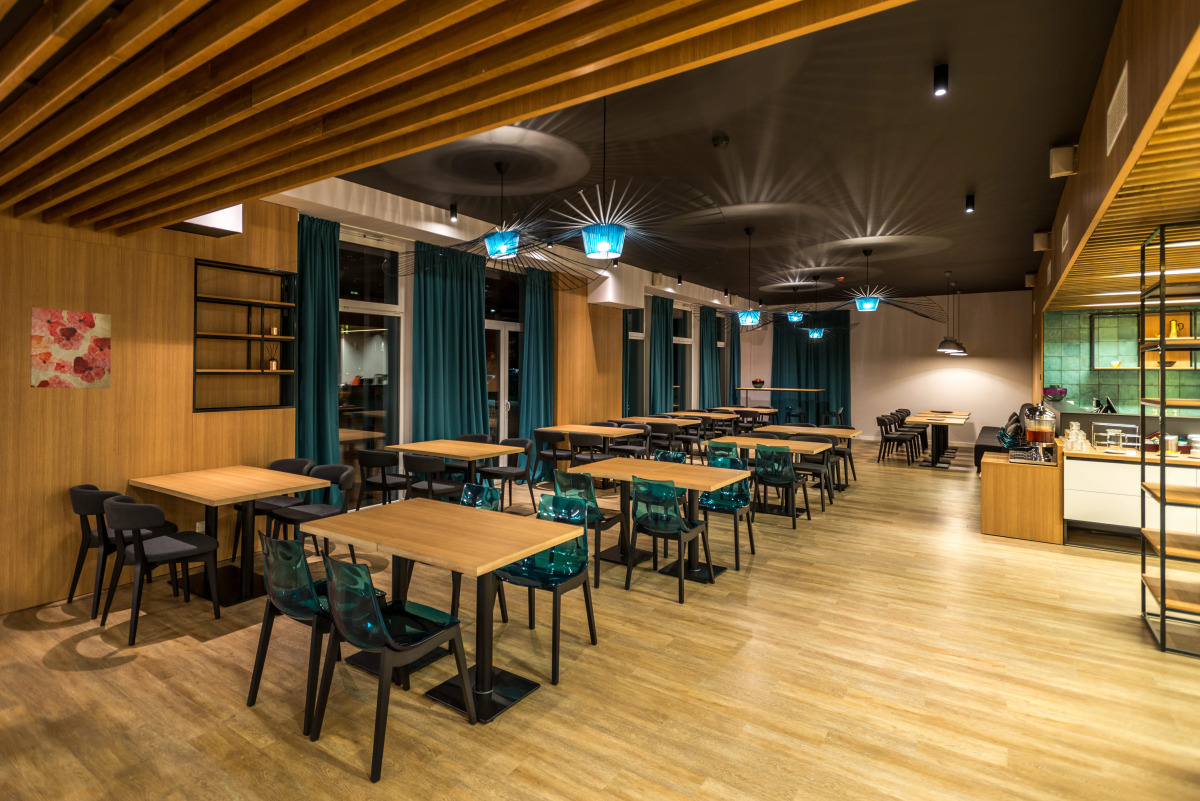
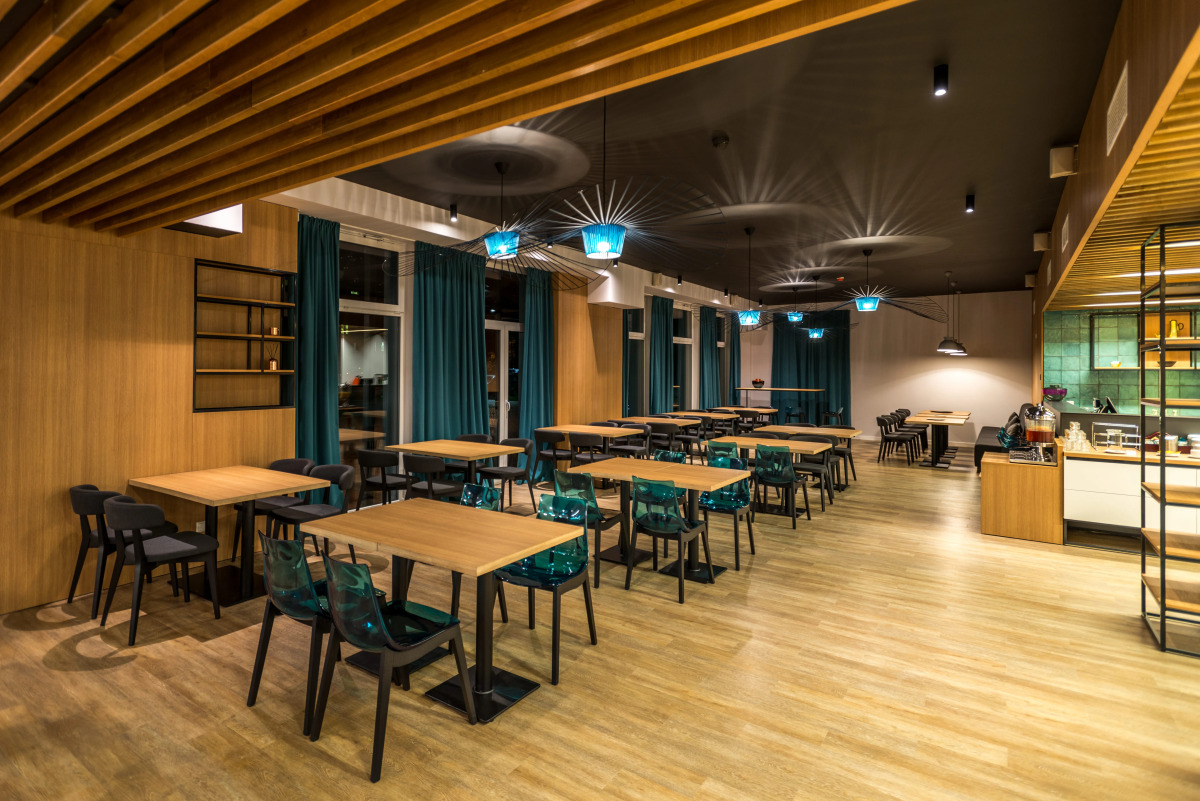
- wall art (72, 349)
